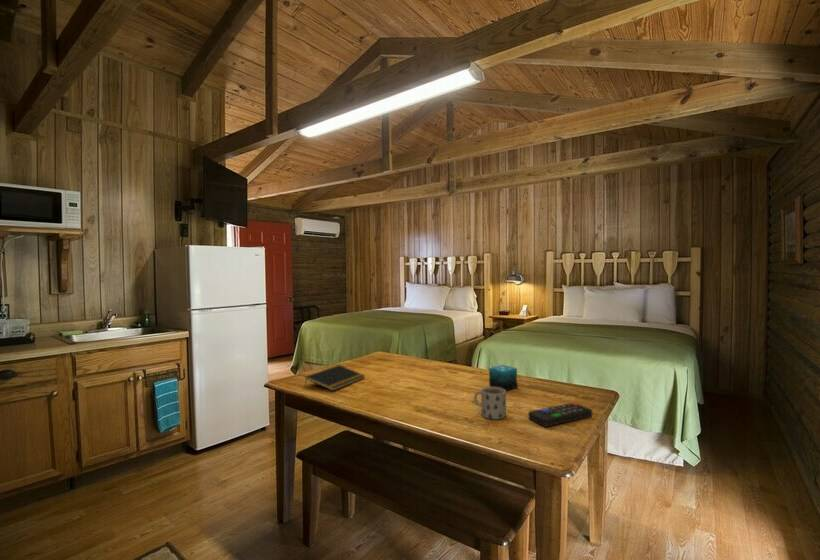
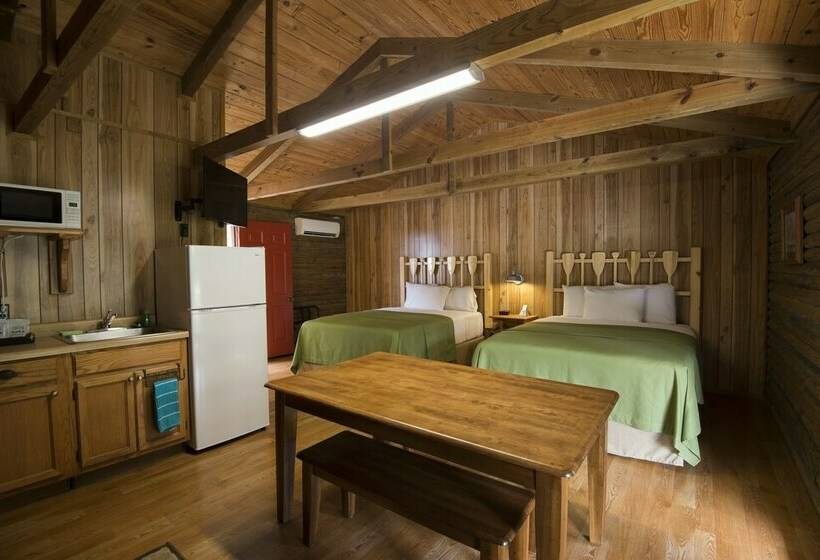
- notepad (336, 377)
- candle (503, 373)
- remote control (560, 413)
- mug (489, 402)
